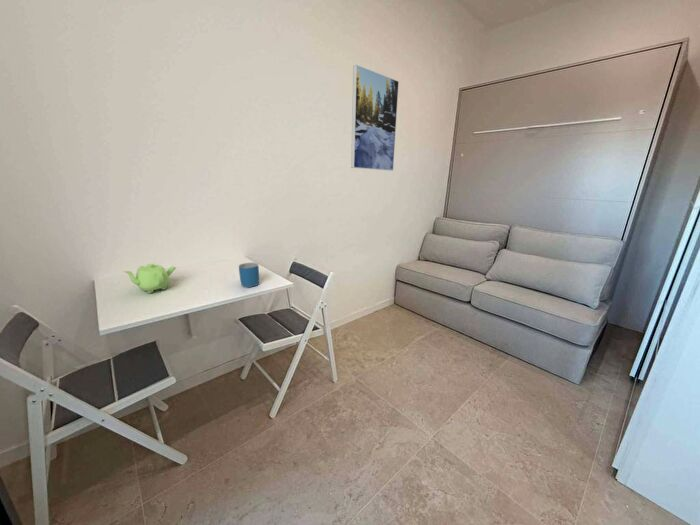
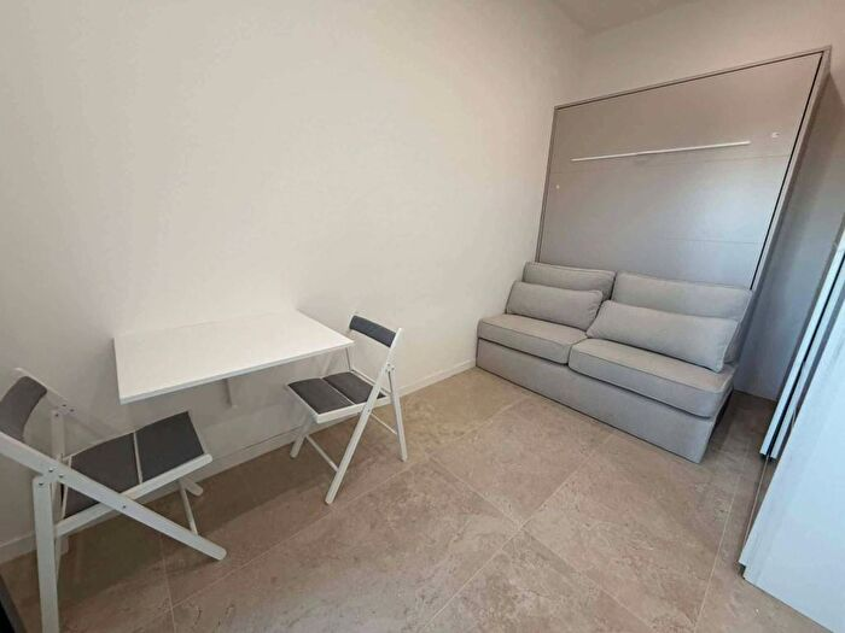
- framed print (375, 123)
- teapot (152, 276)
- mug (247, 273)
